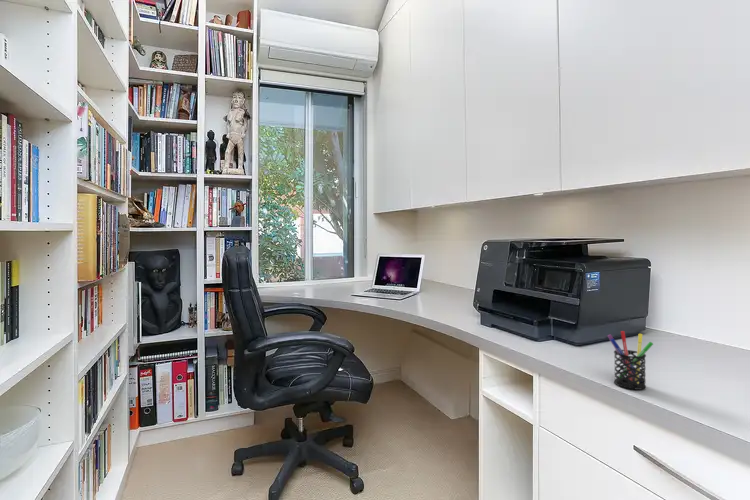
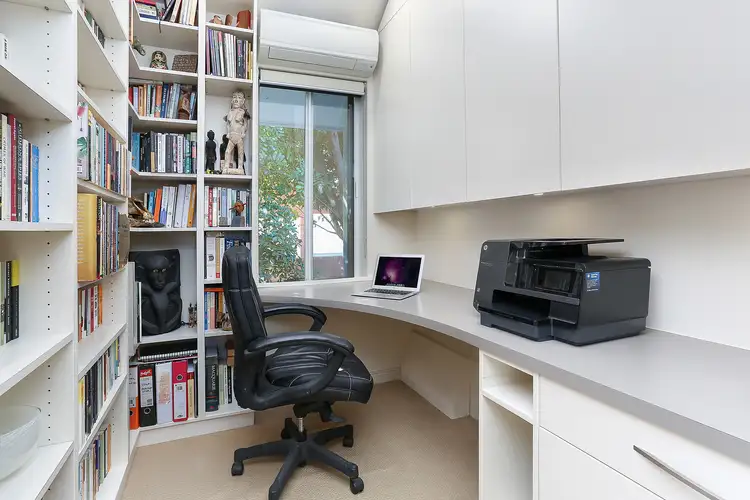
- pen holder (632, 358)
